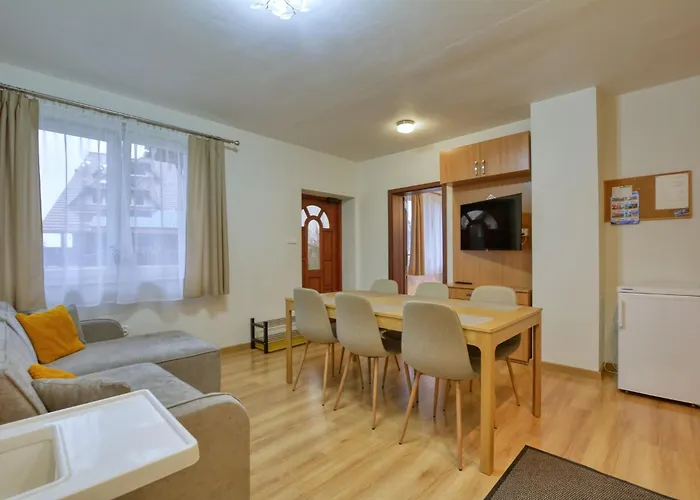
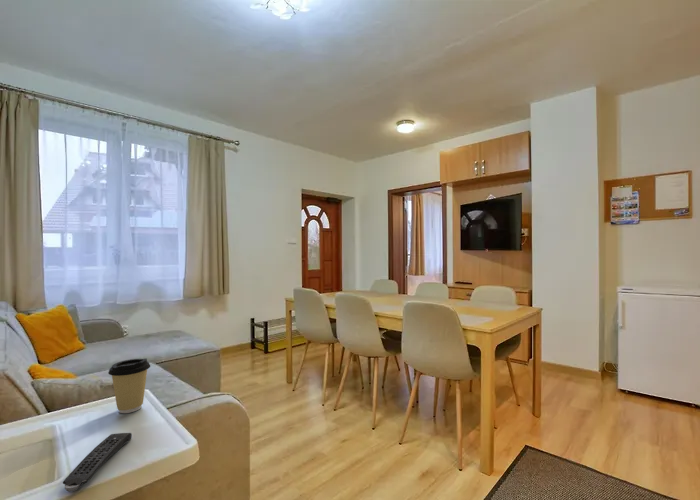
+ remote control (99, 458)
+ coffee cup (130, 384)
